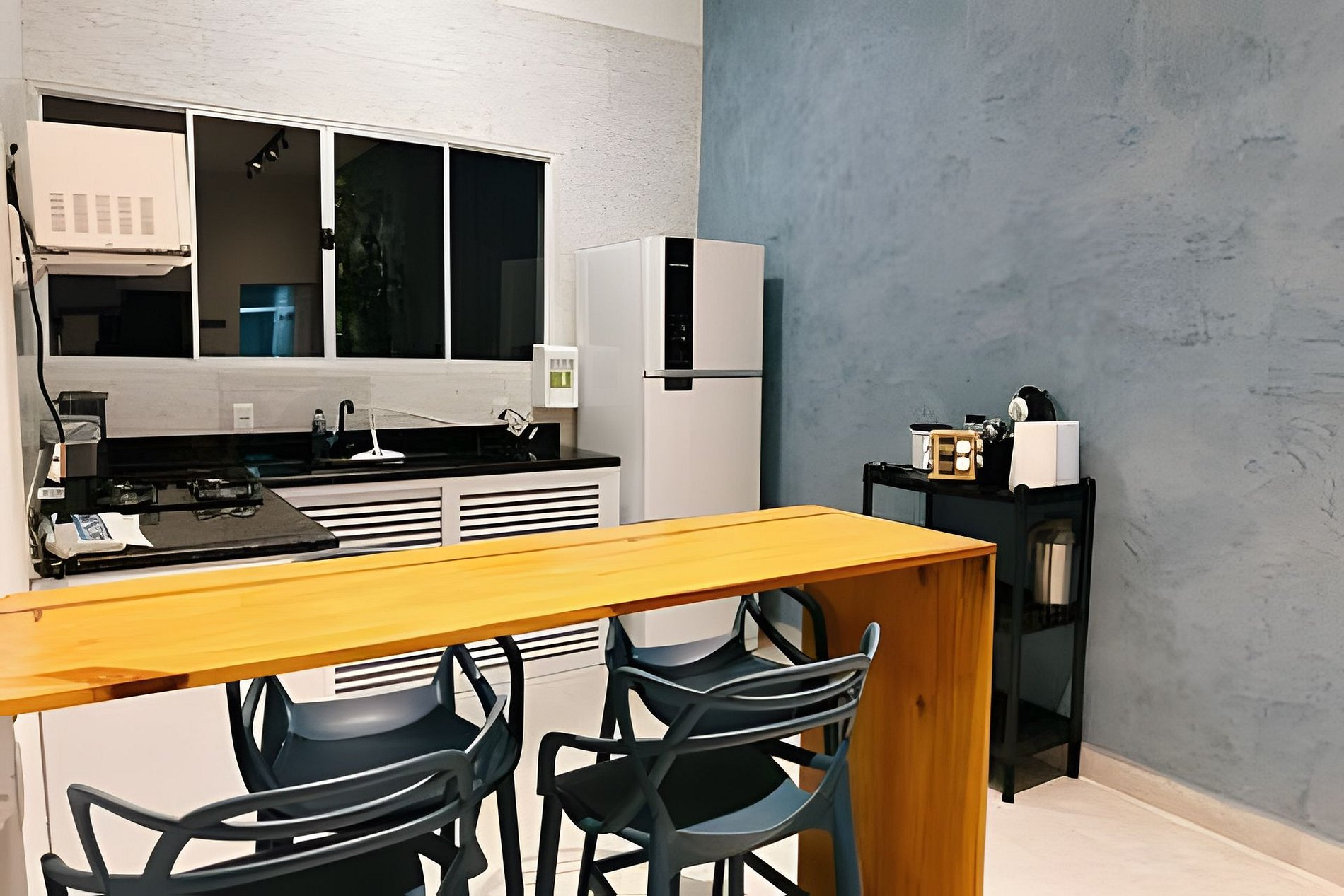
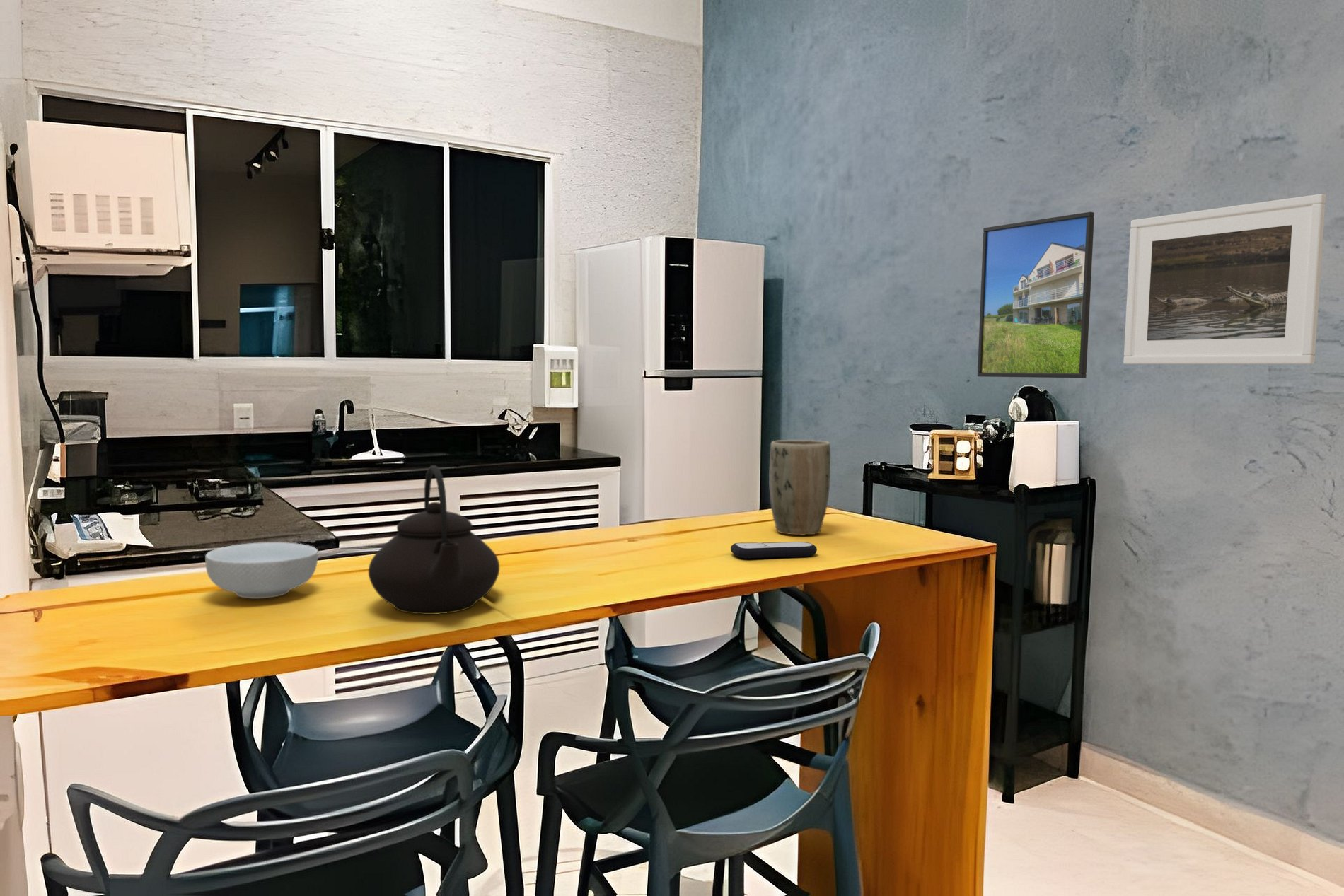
+ teapot (437, 537)
+ cereal bowl (262, 572)
+ remote control (774, 549)
+ plant pot (799, 487)
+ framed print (1032, 299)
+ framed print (1215, 286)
